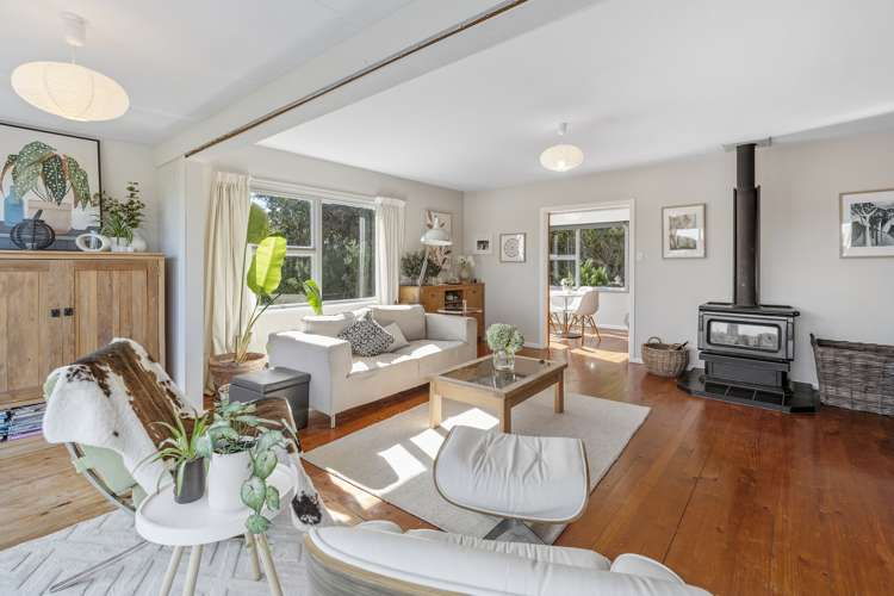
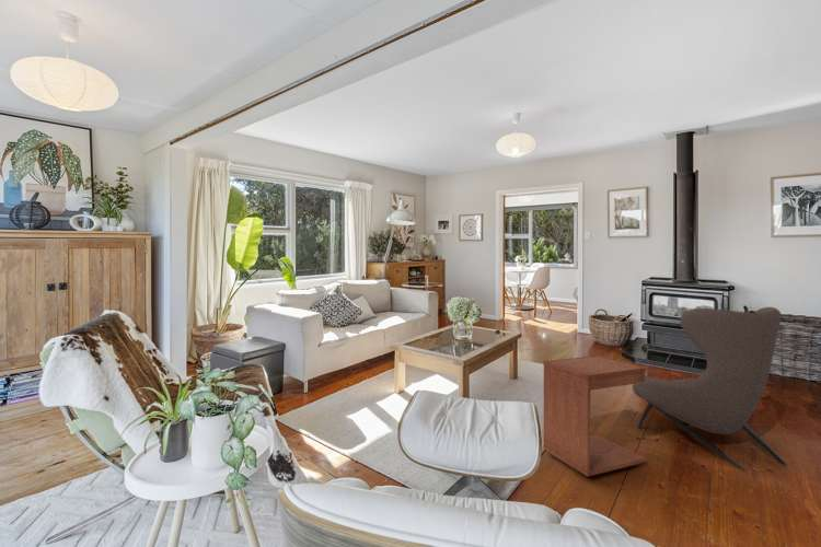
+ armchair (701, 373)
+ side table (589, 411)
